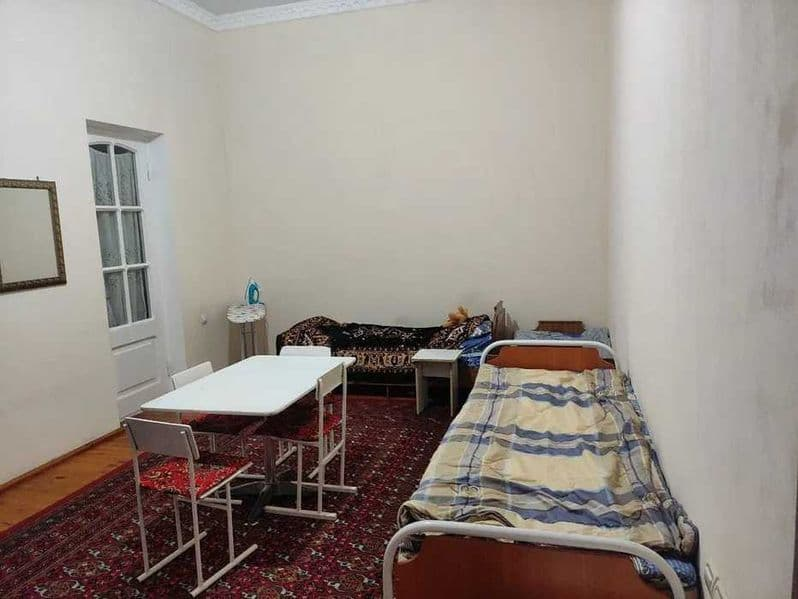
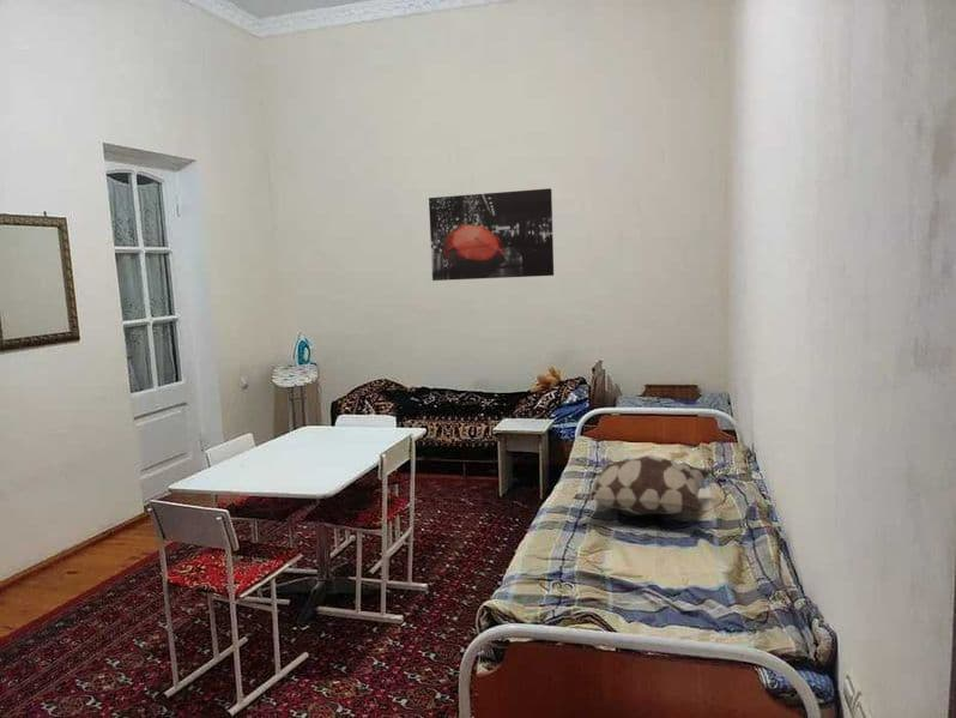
+ decorative pillow (645, 485)
+ wall art (490, 236)
